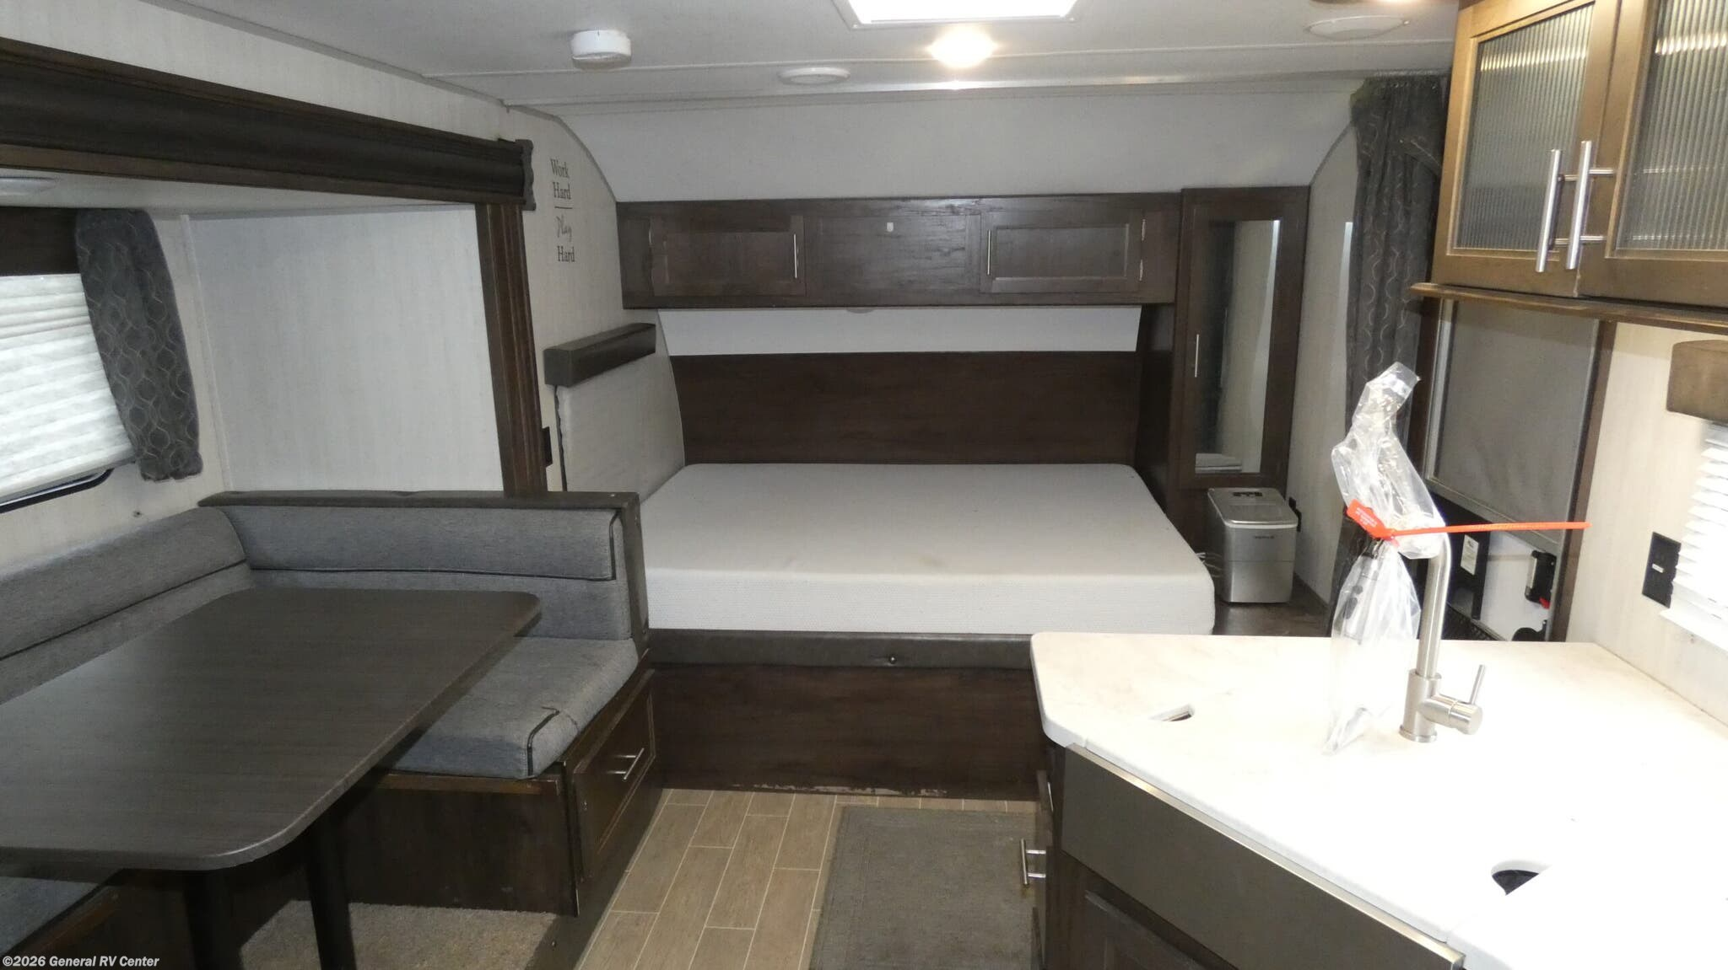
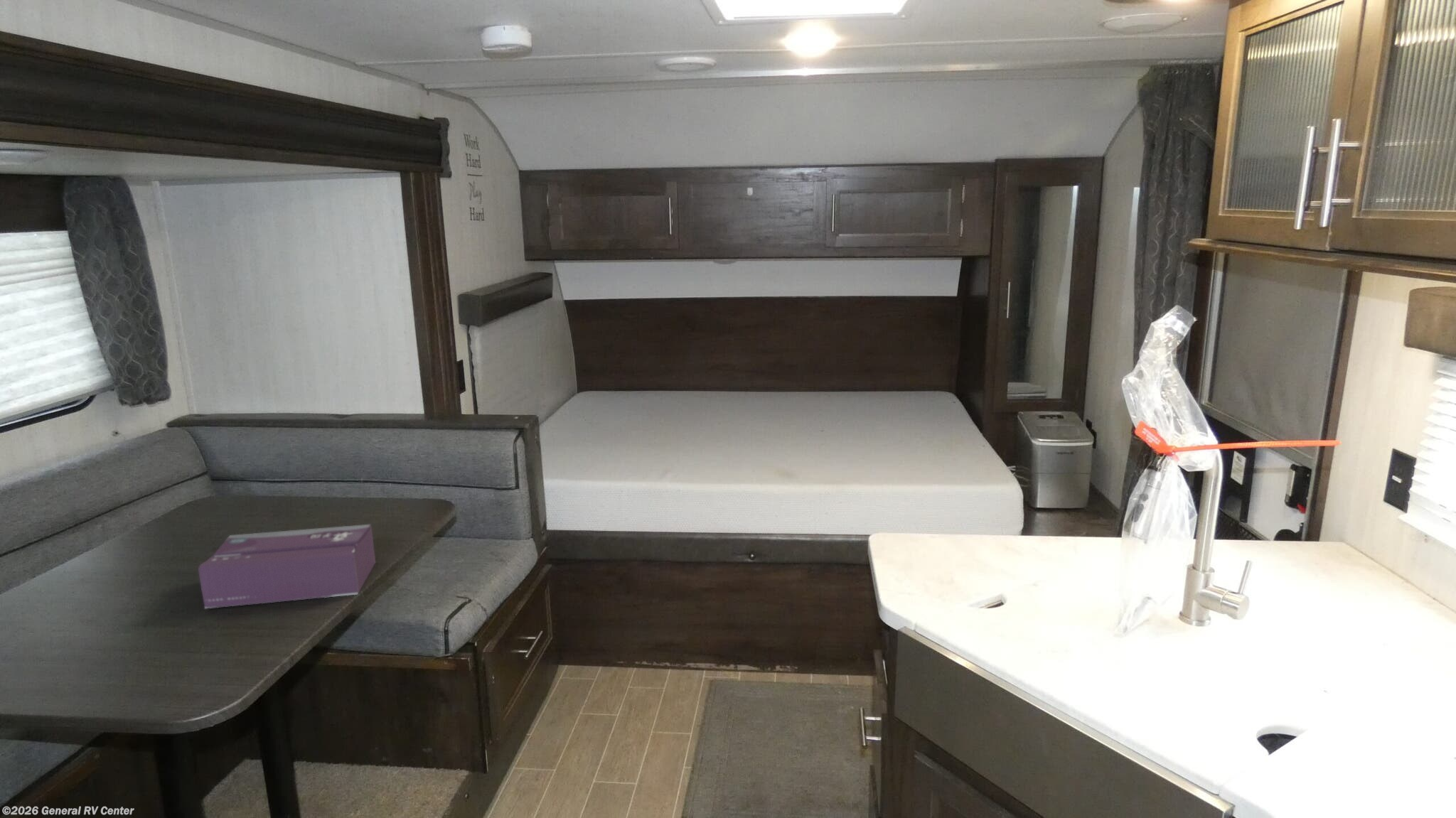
+ tissue box (292, 564)
